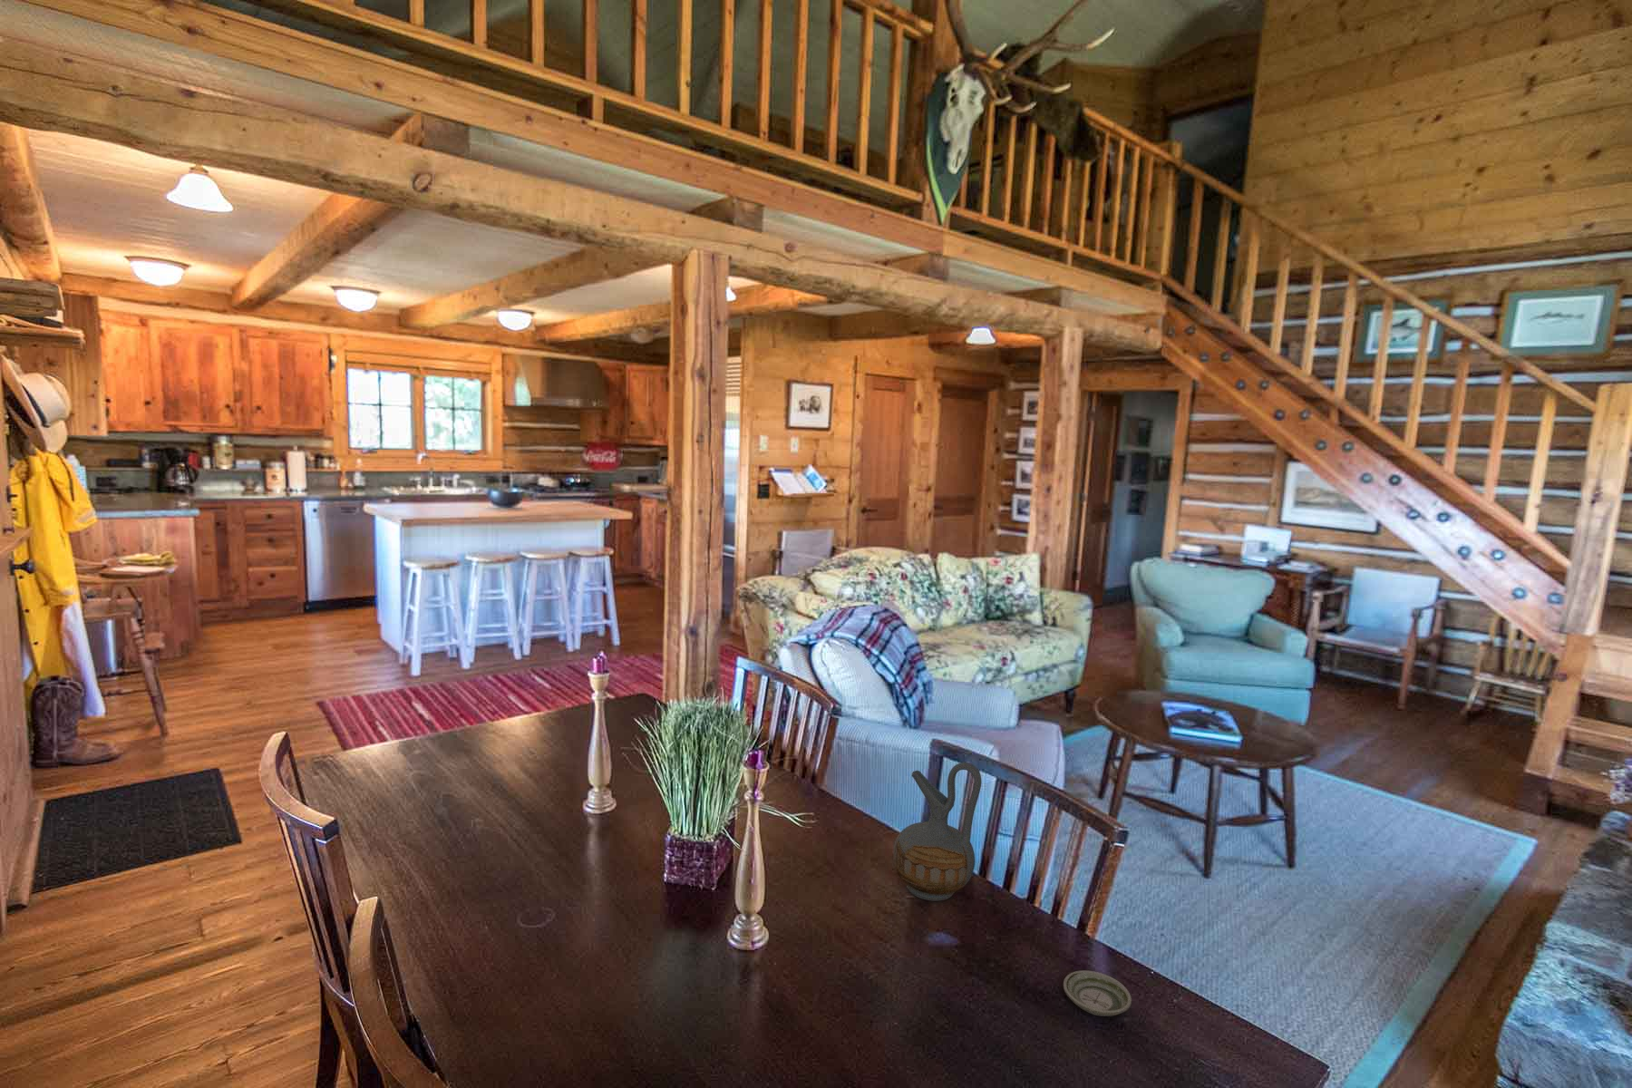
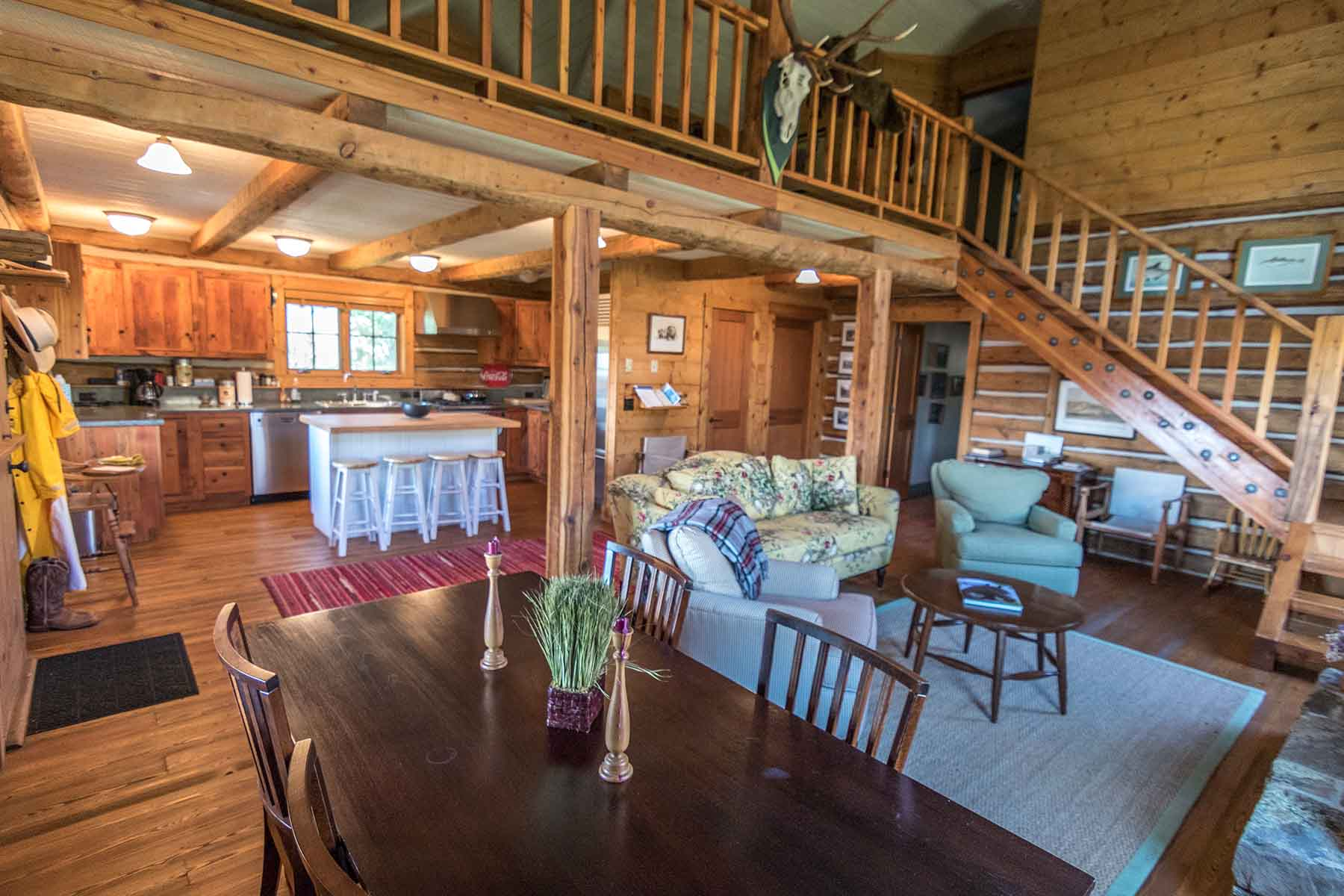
- saucer (1096, 997)
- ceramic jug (936, 824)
